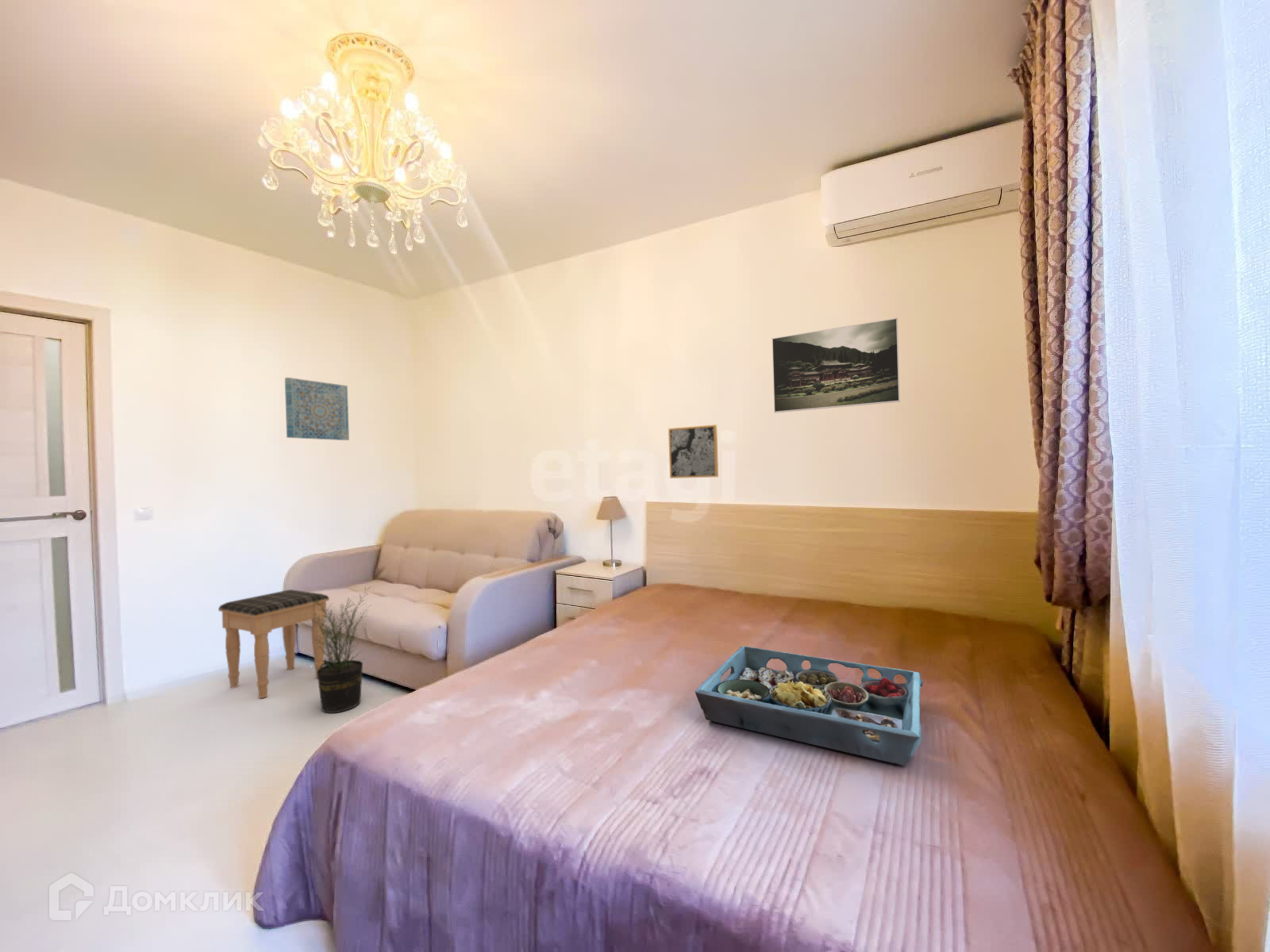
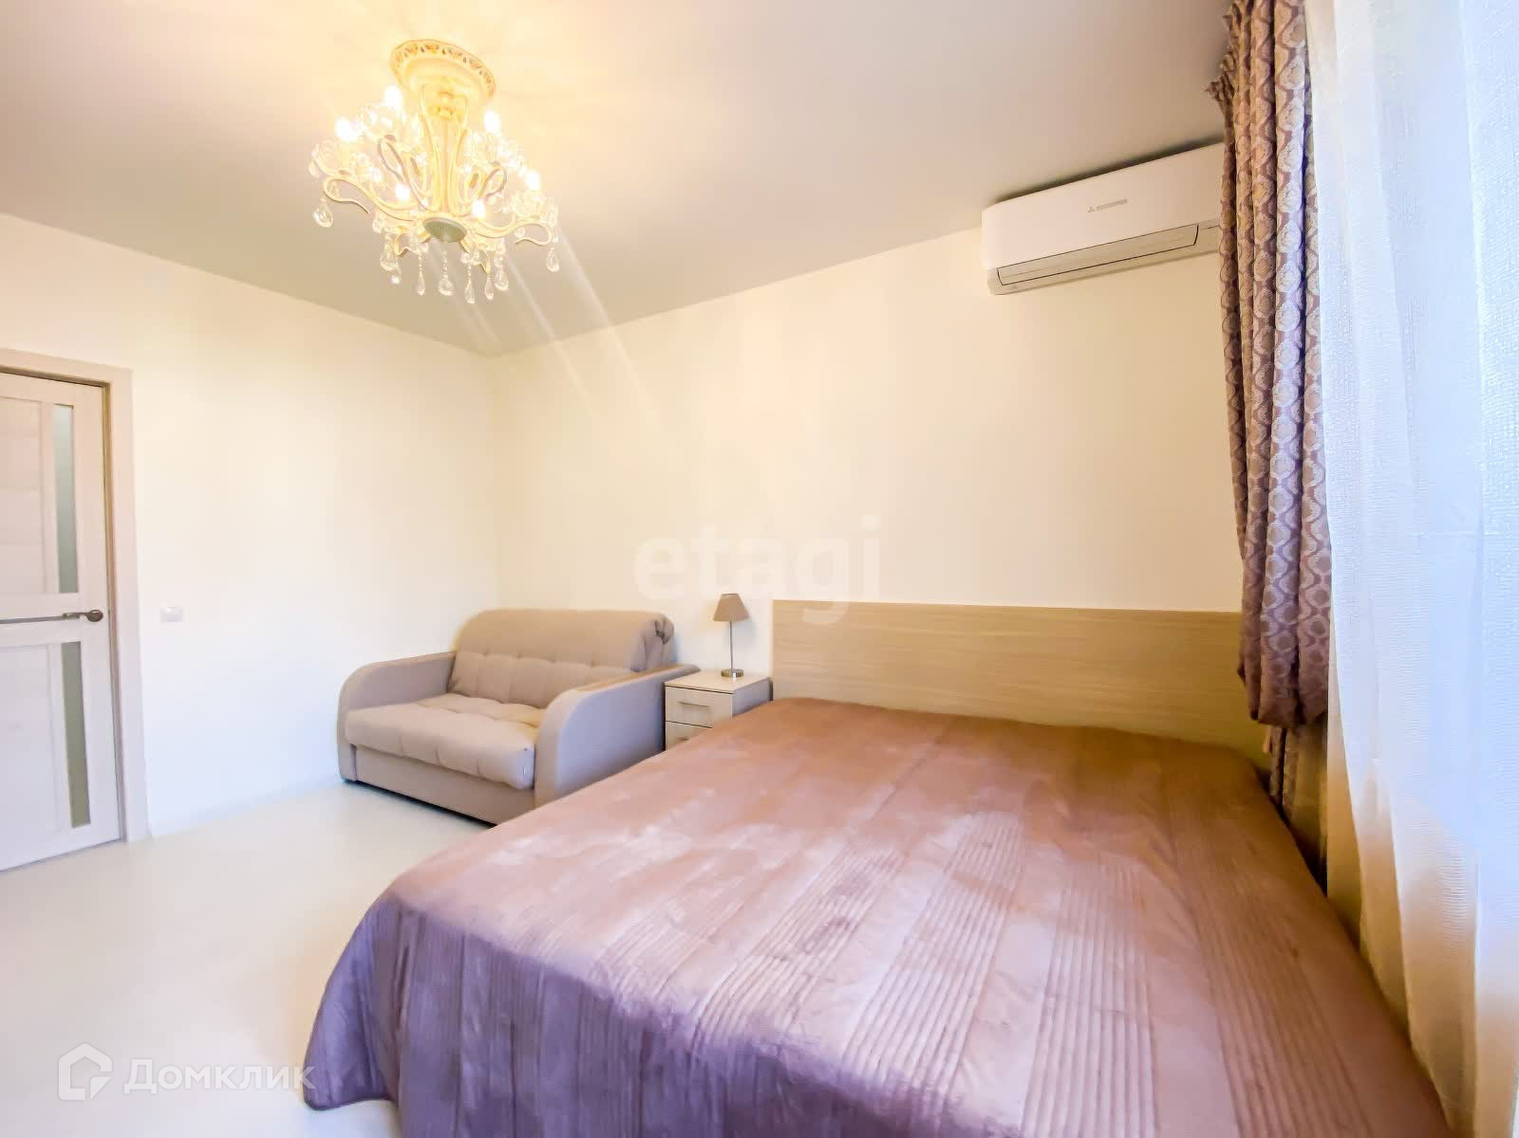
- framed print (832, 368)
- wall art (318, 410)
- potted plant (341, 647)
- wall art (692, 451)
- footstool (283, 639)
- serving tray (810, 693)
